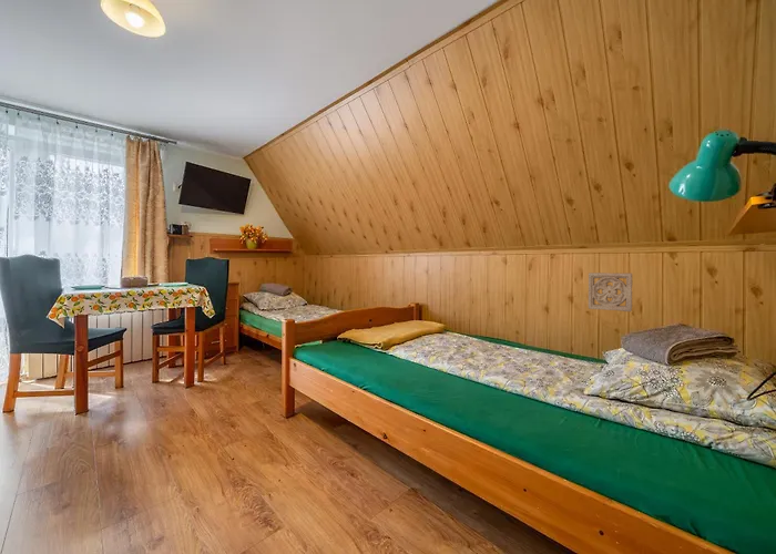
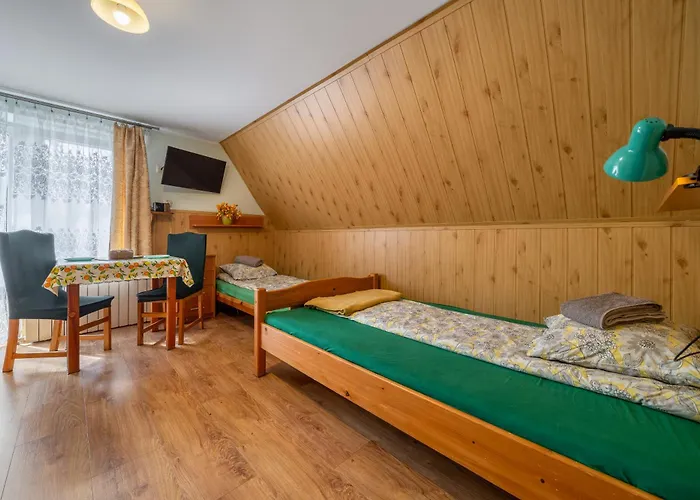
- wall ornament (609, 290)
